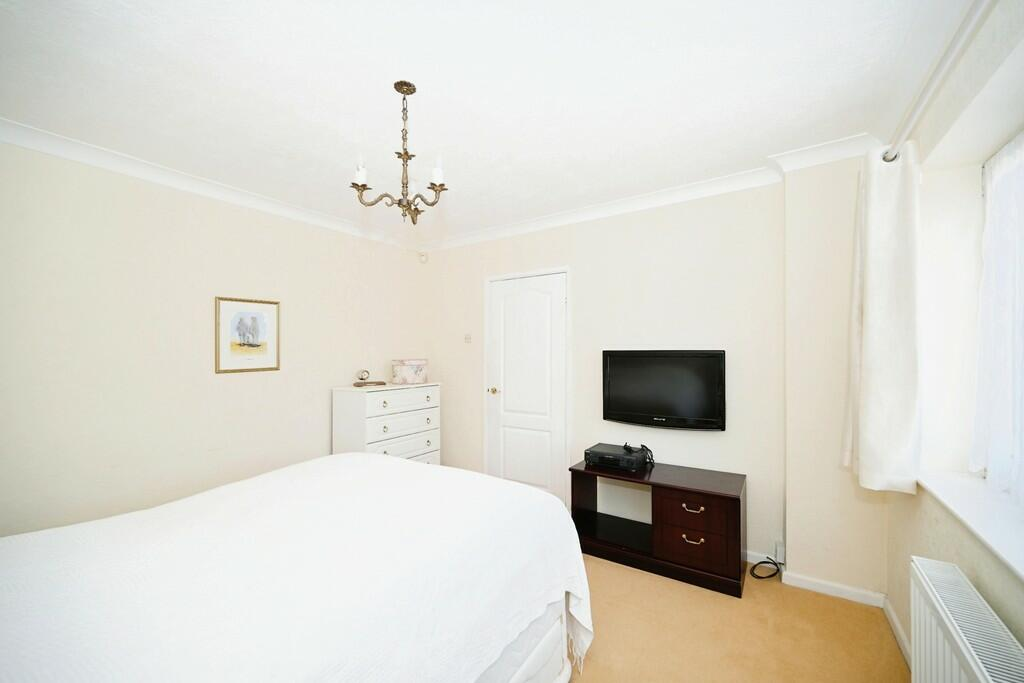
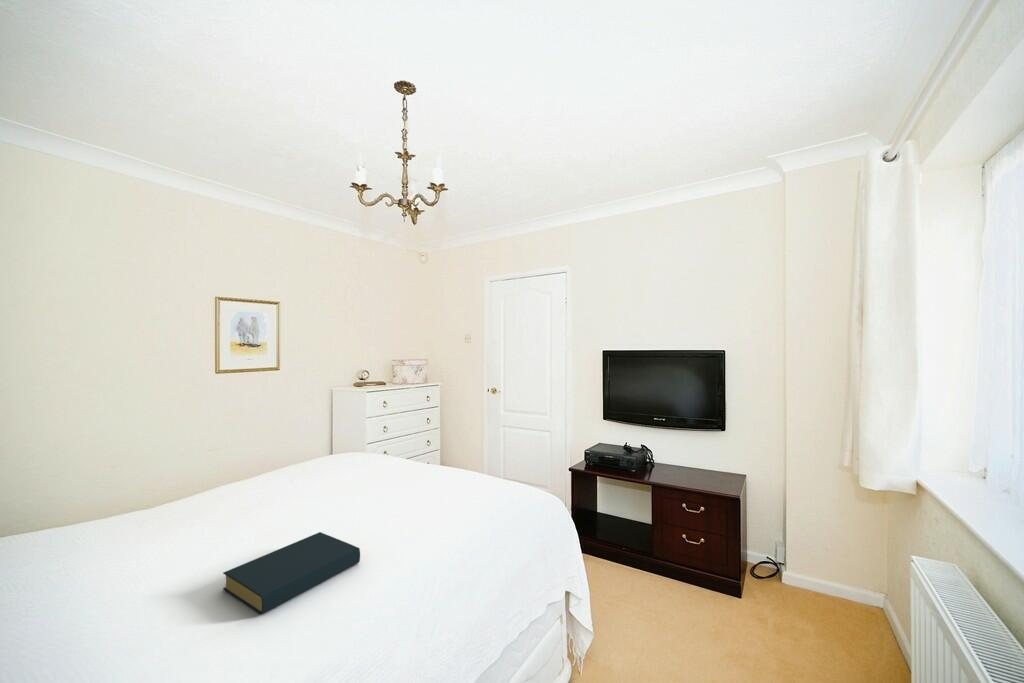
+ hardback book (295, 567)
